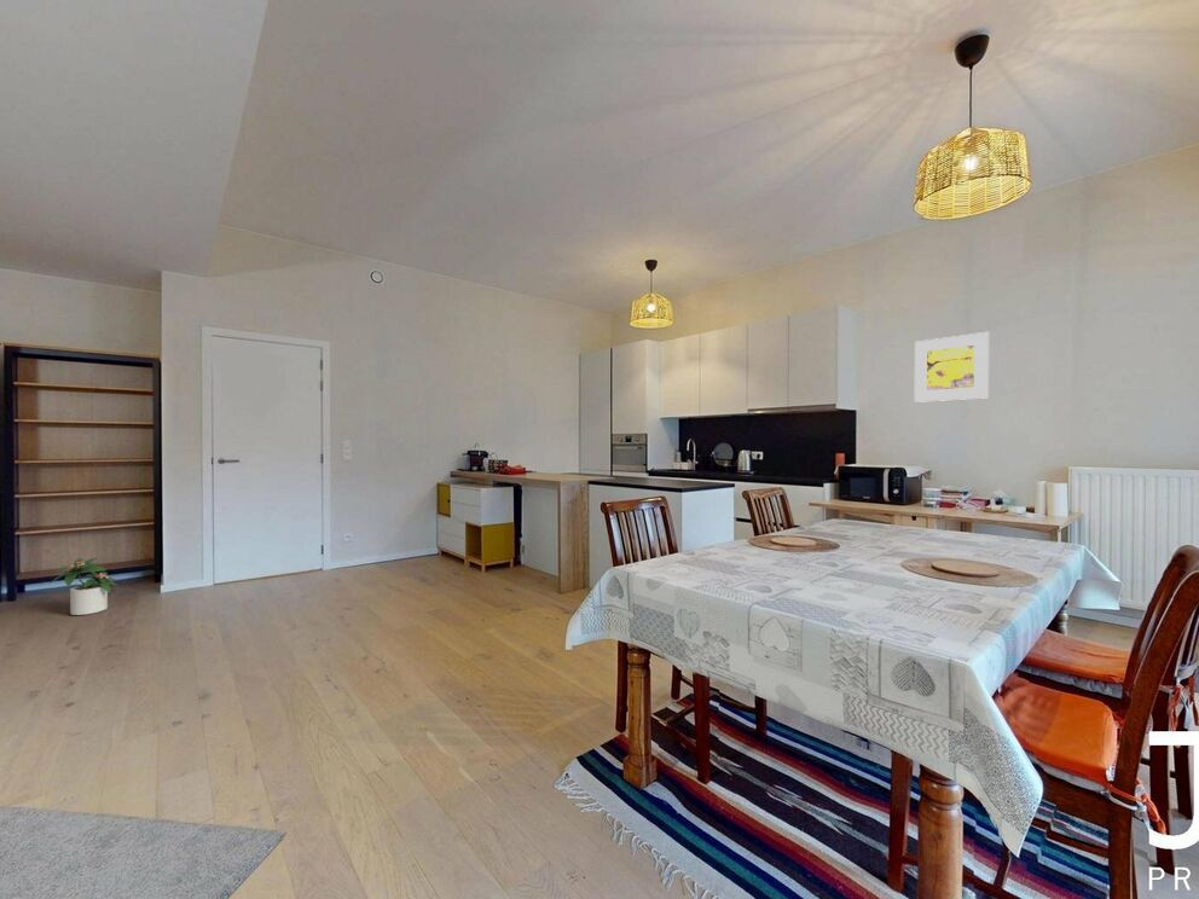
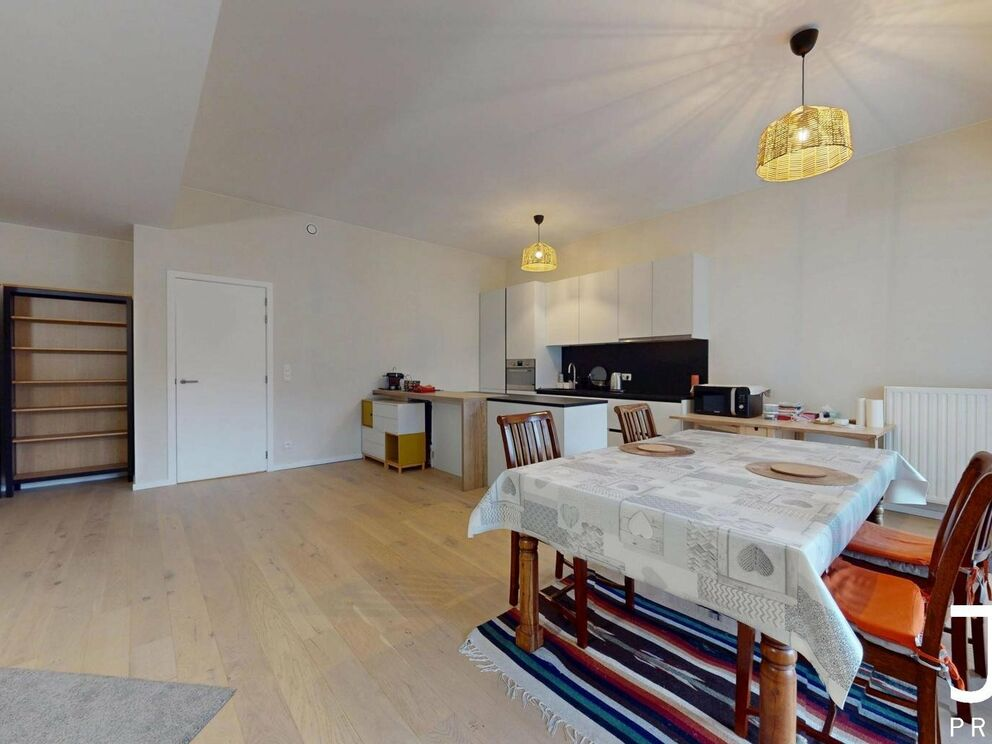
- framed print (950, 369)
- potted plant (83, 586)
